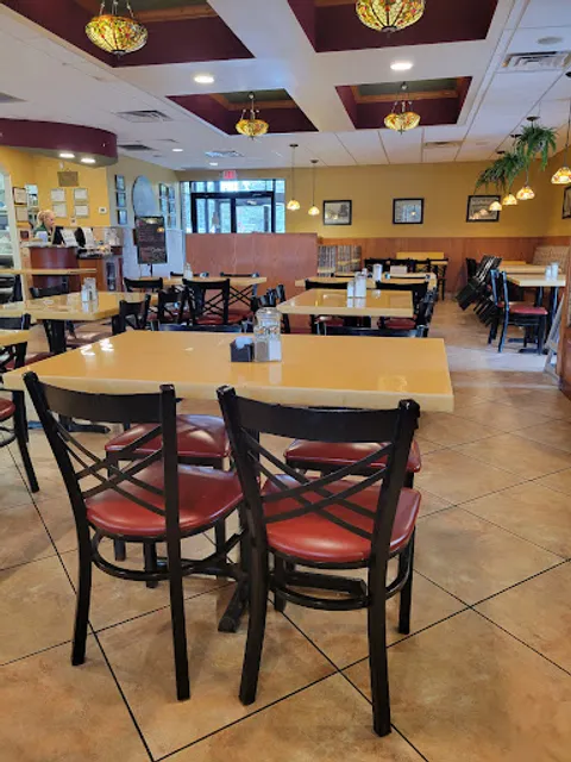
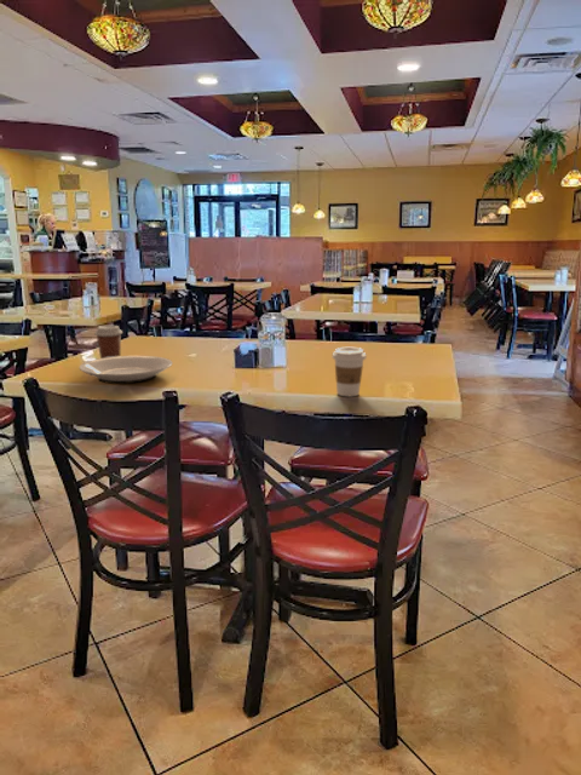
+ coffee cup (109, 344)
+ coffee cup (349, 372)
+ plate (127, 371)
